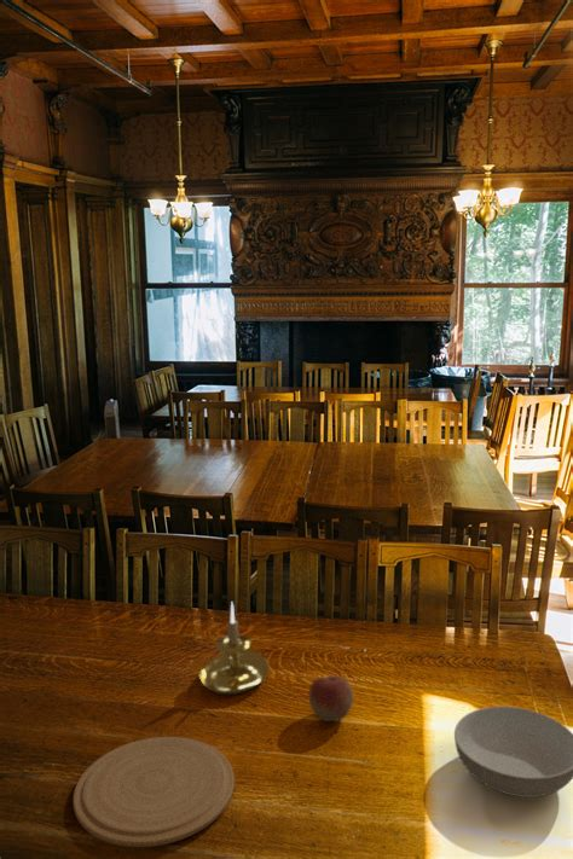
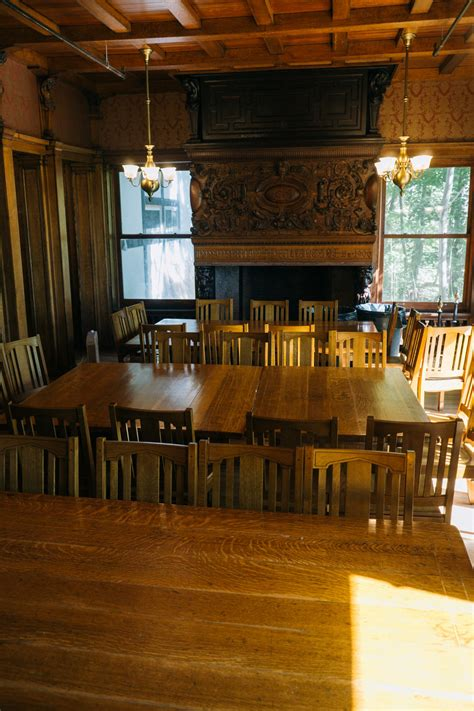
- fruit (330, 697)
- serving bowl (515, 756)
- plate (155, 784)
- candle holder (230, 643)
